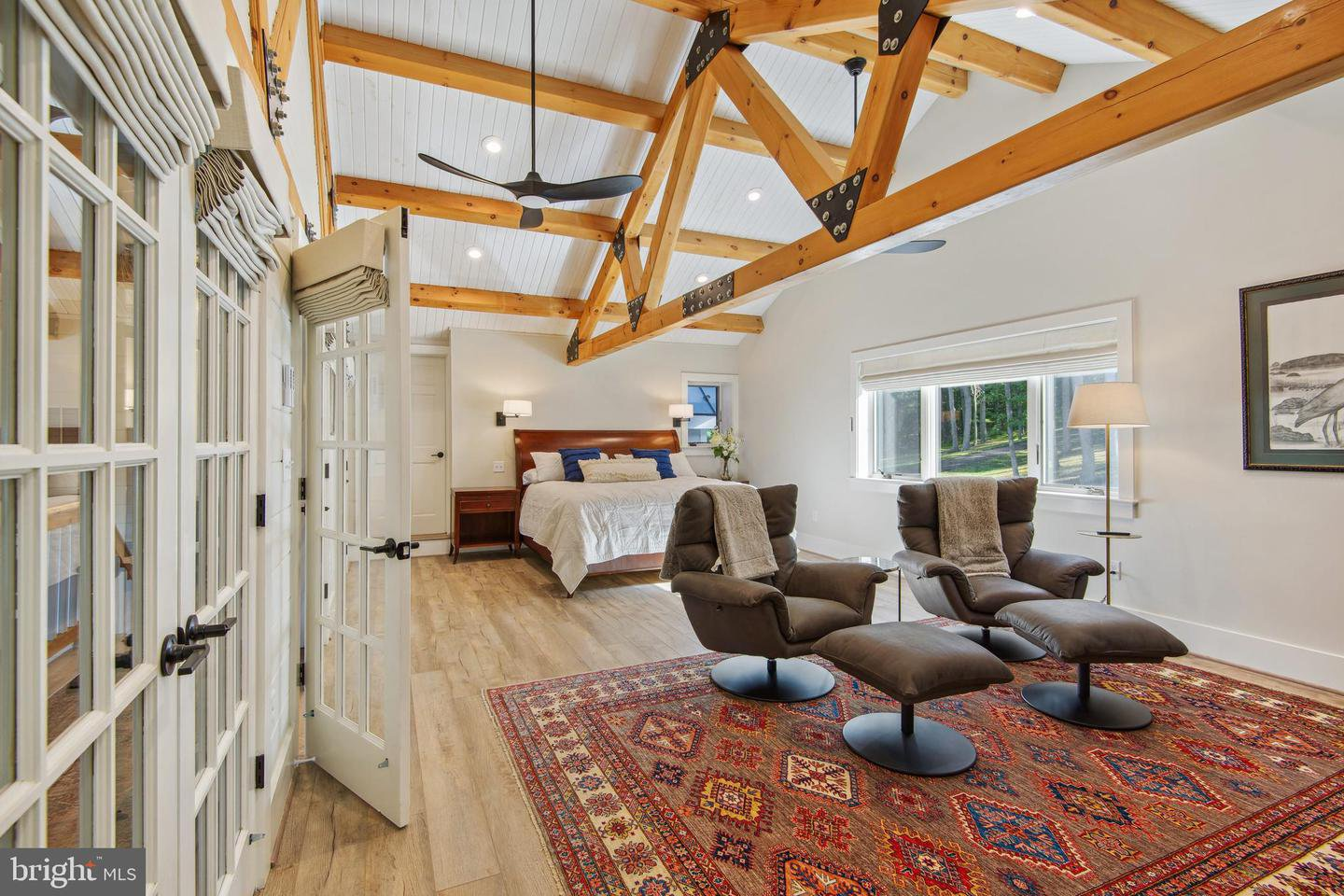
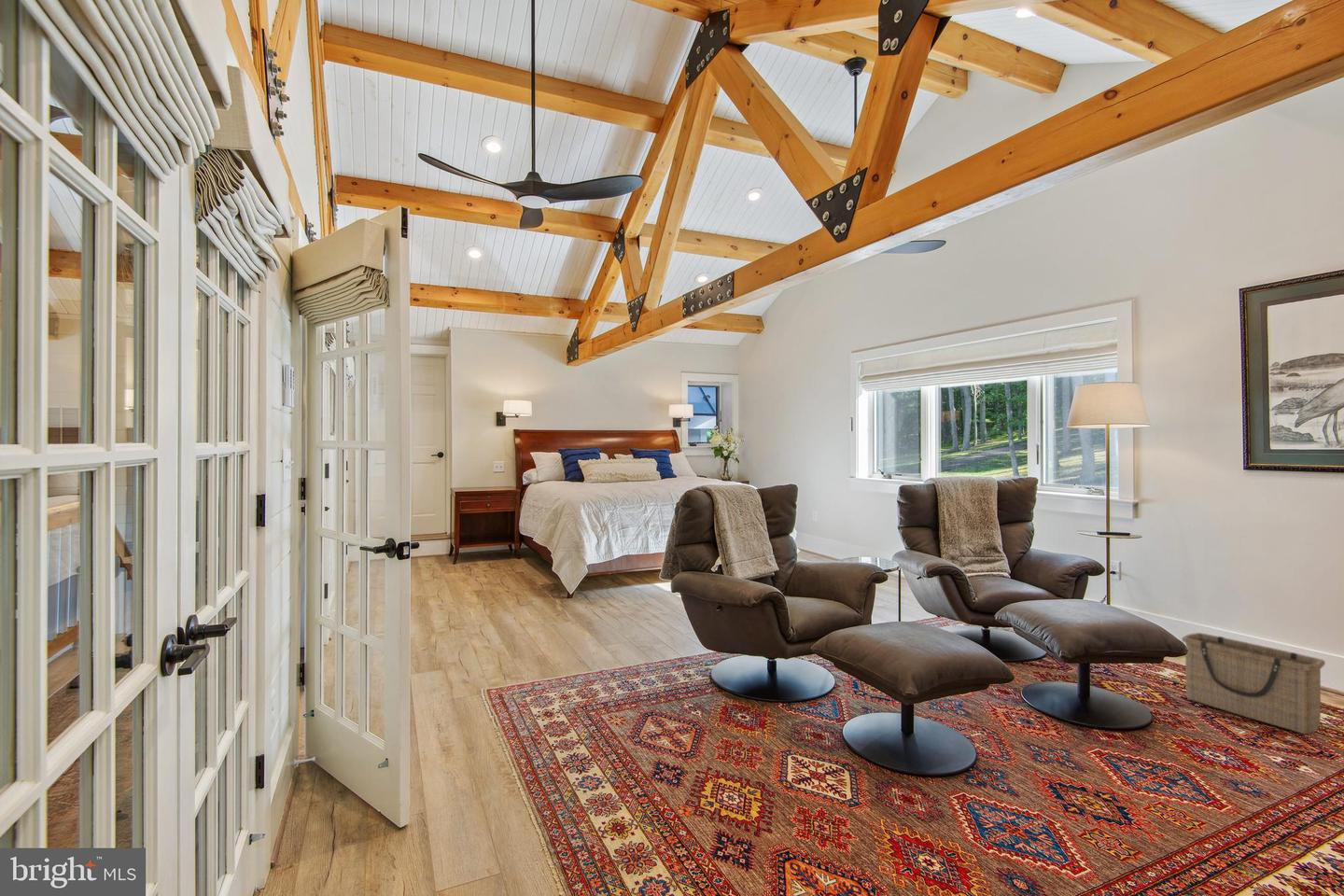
+ basket (1249, 679)
